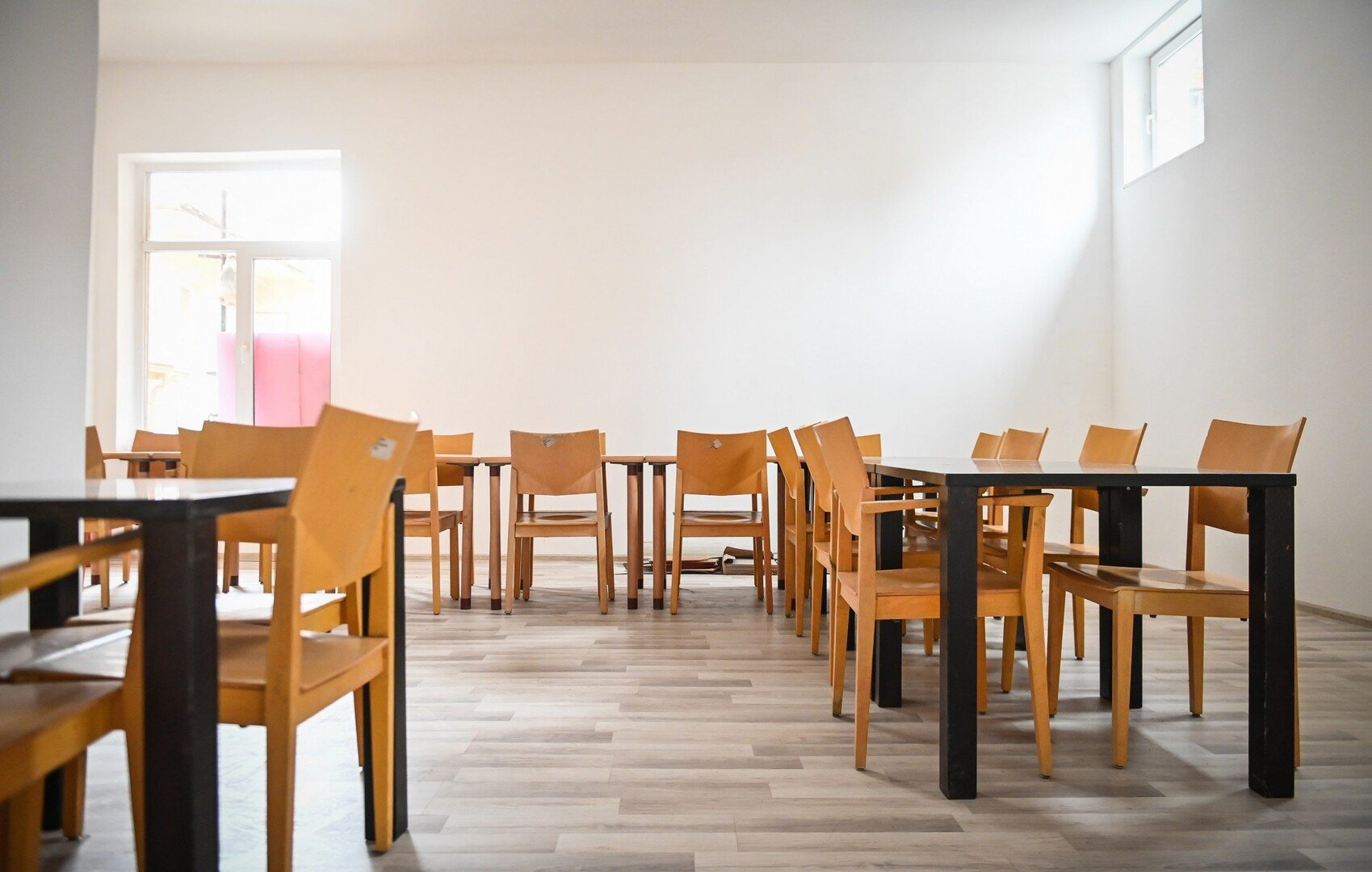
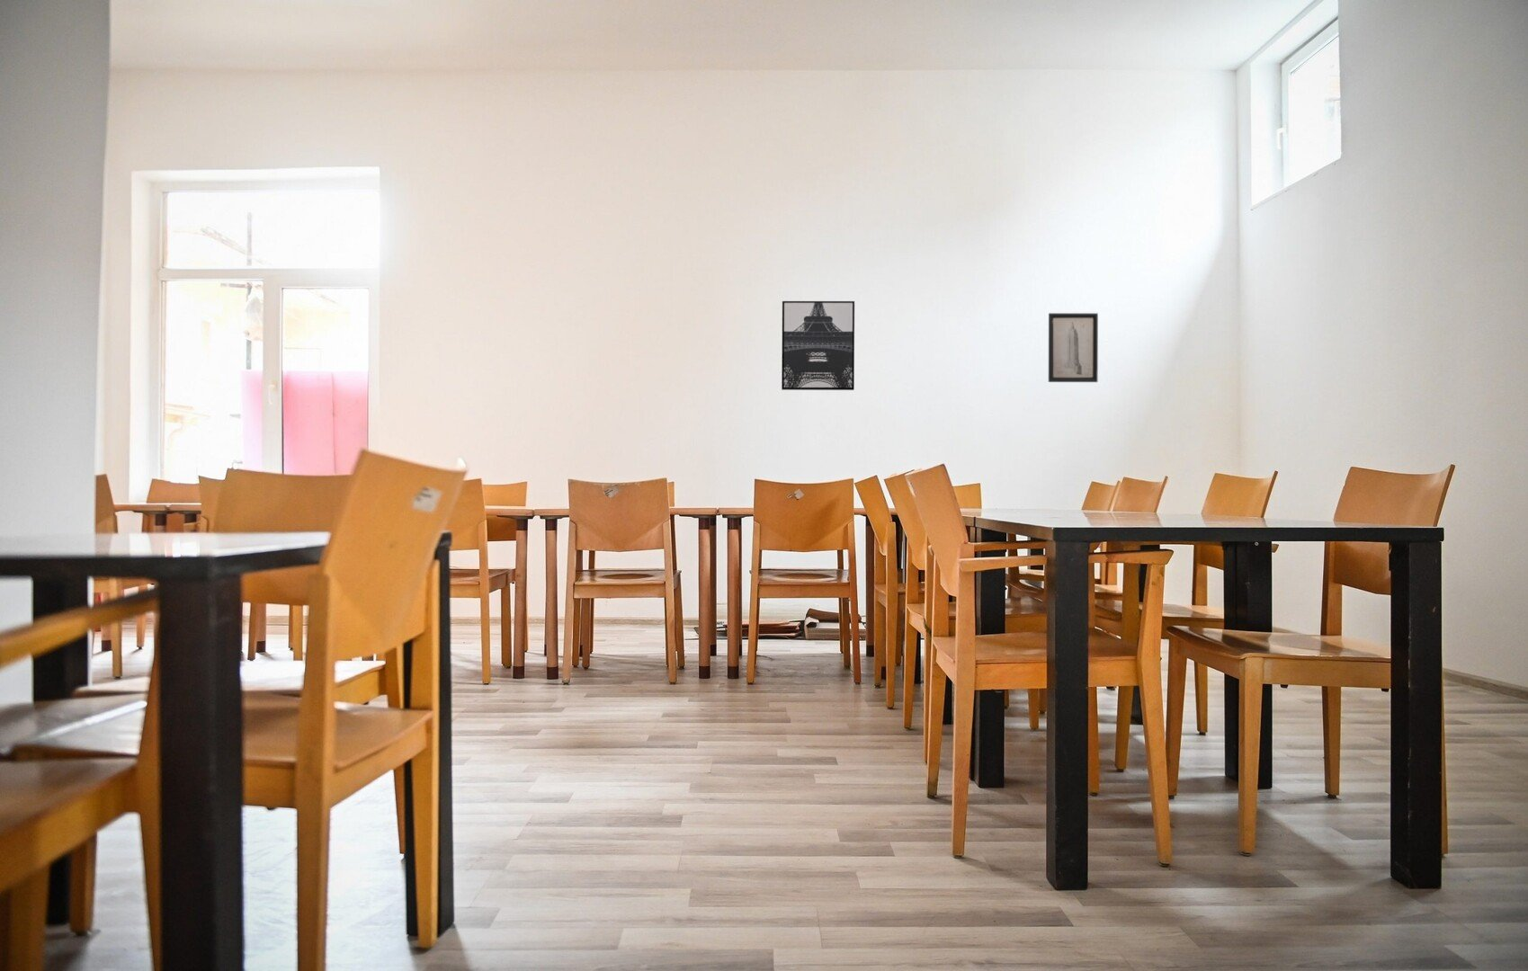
+ wall art (1072, 347)
+ wall art (817, 345)
